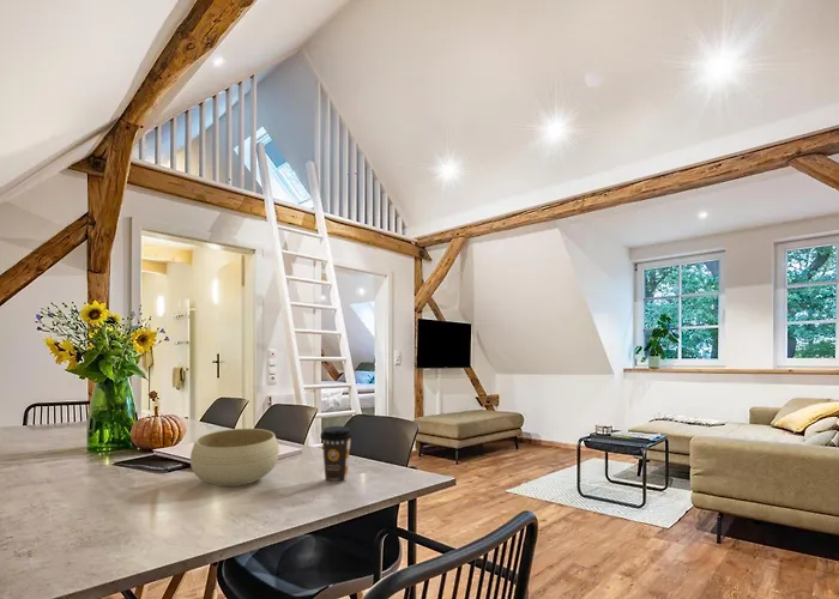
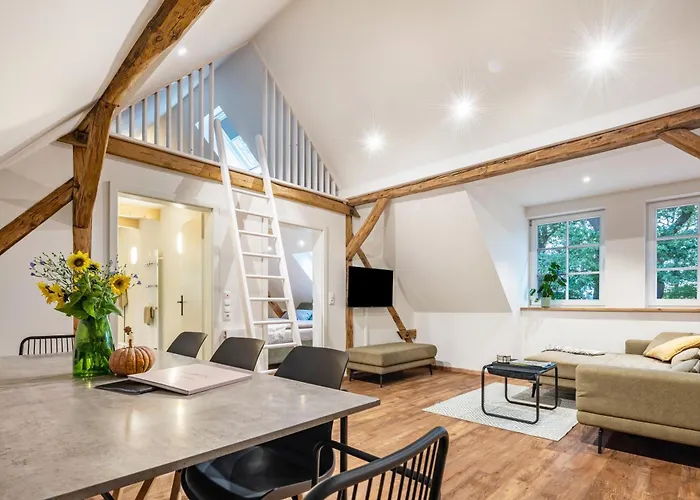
- coffee cup (336, 454)
- bowl (235, 458)
